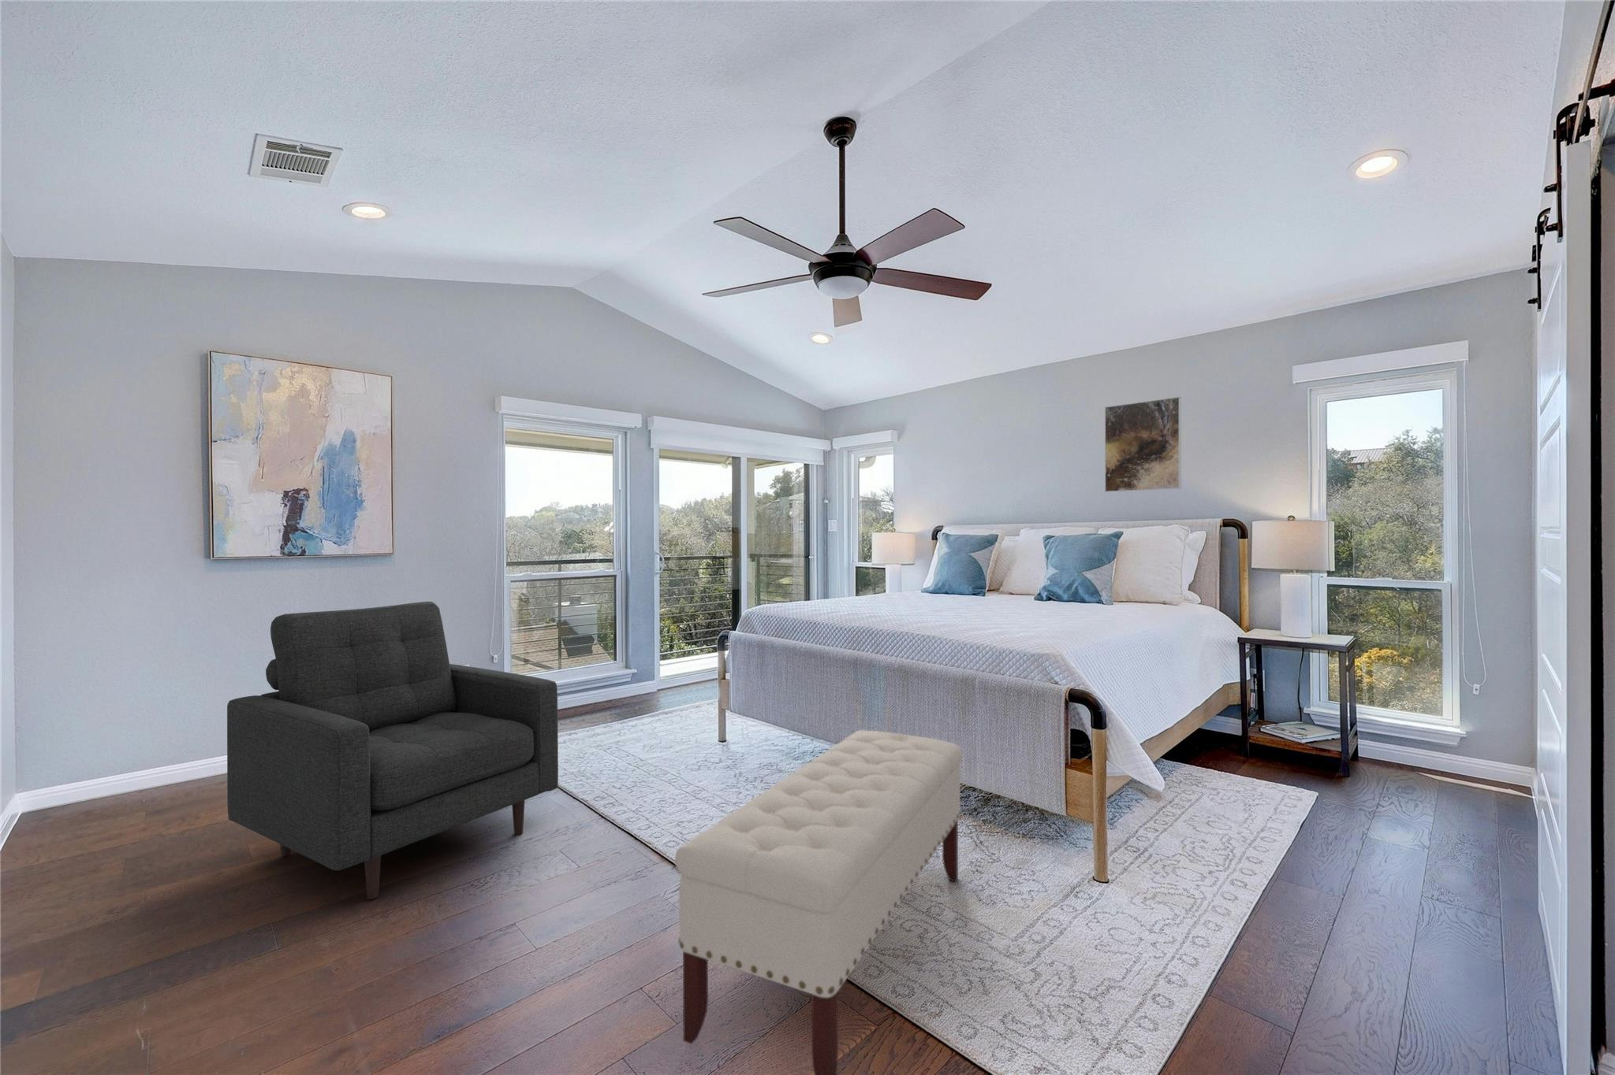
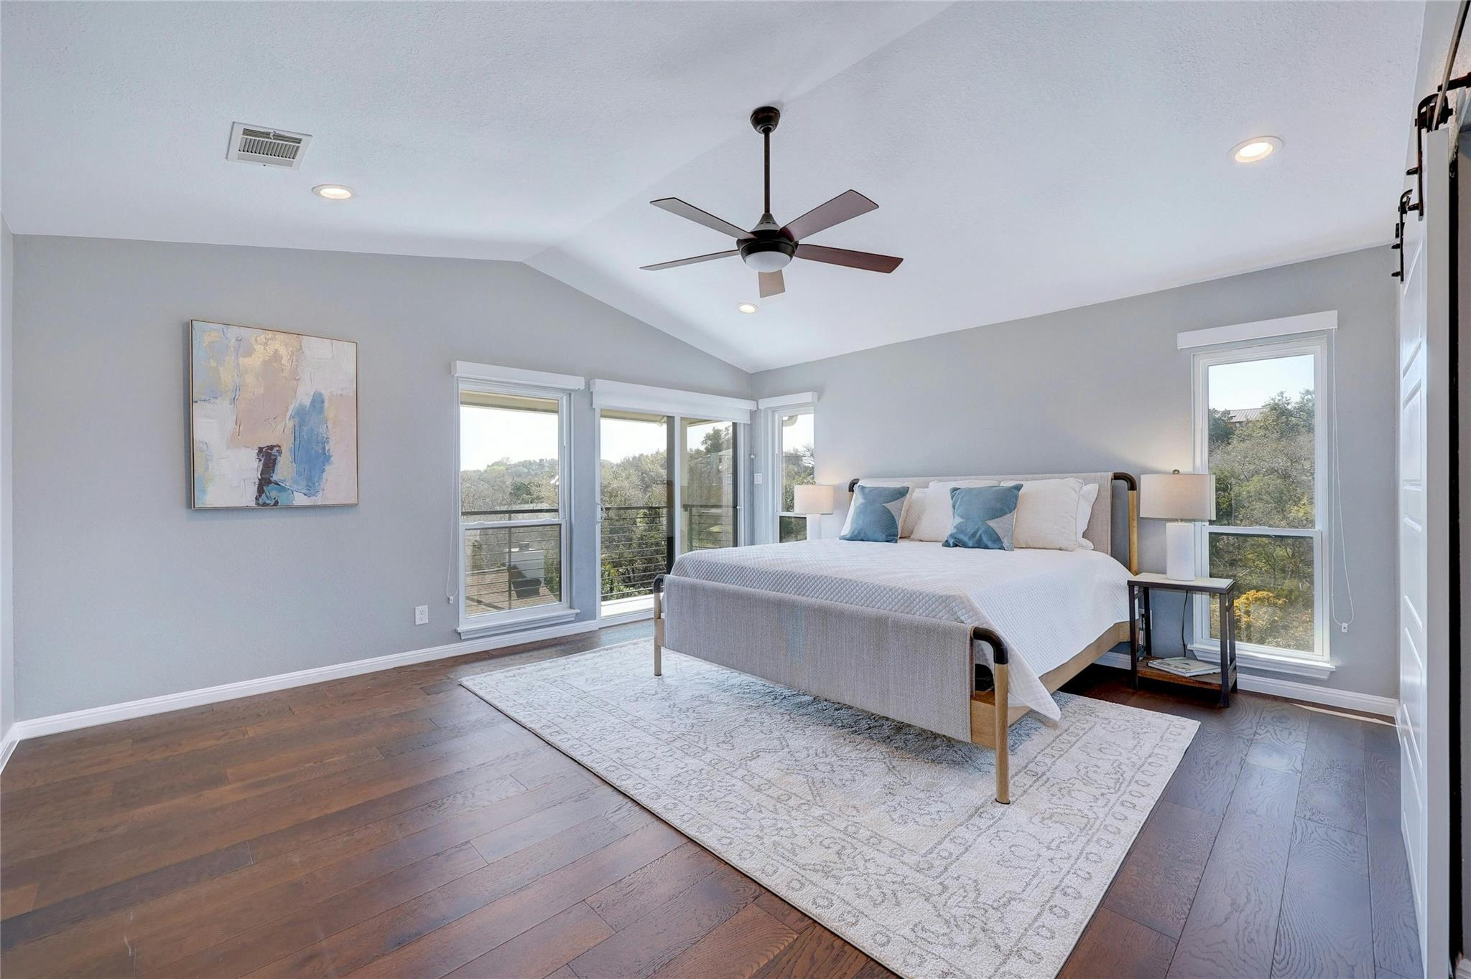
- chair (401, 726)
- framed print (1141, 446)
- bench (847, 863)
